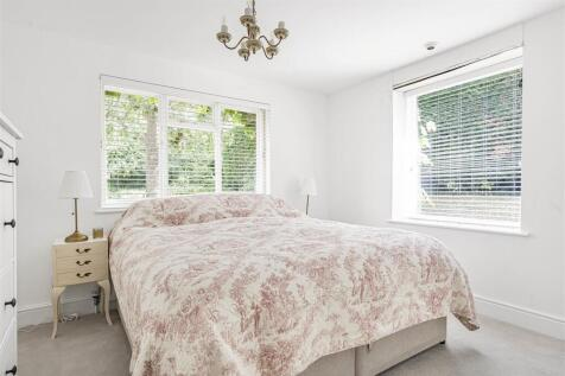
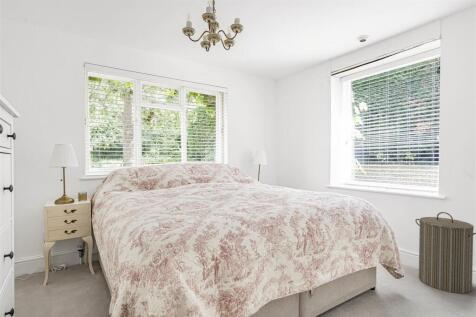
+ laundry hamper (444, 247)
